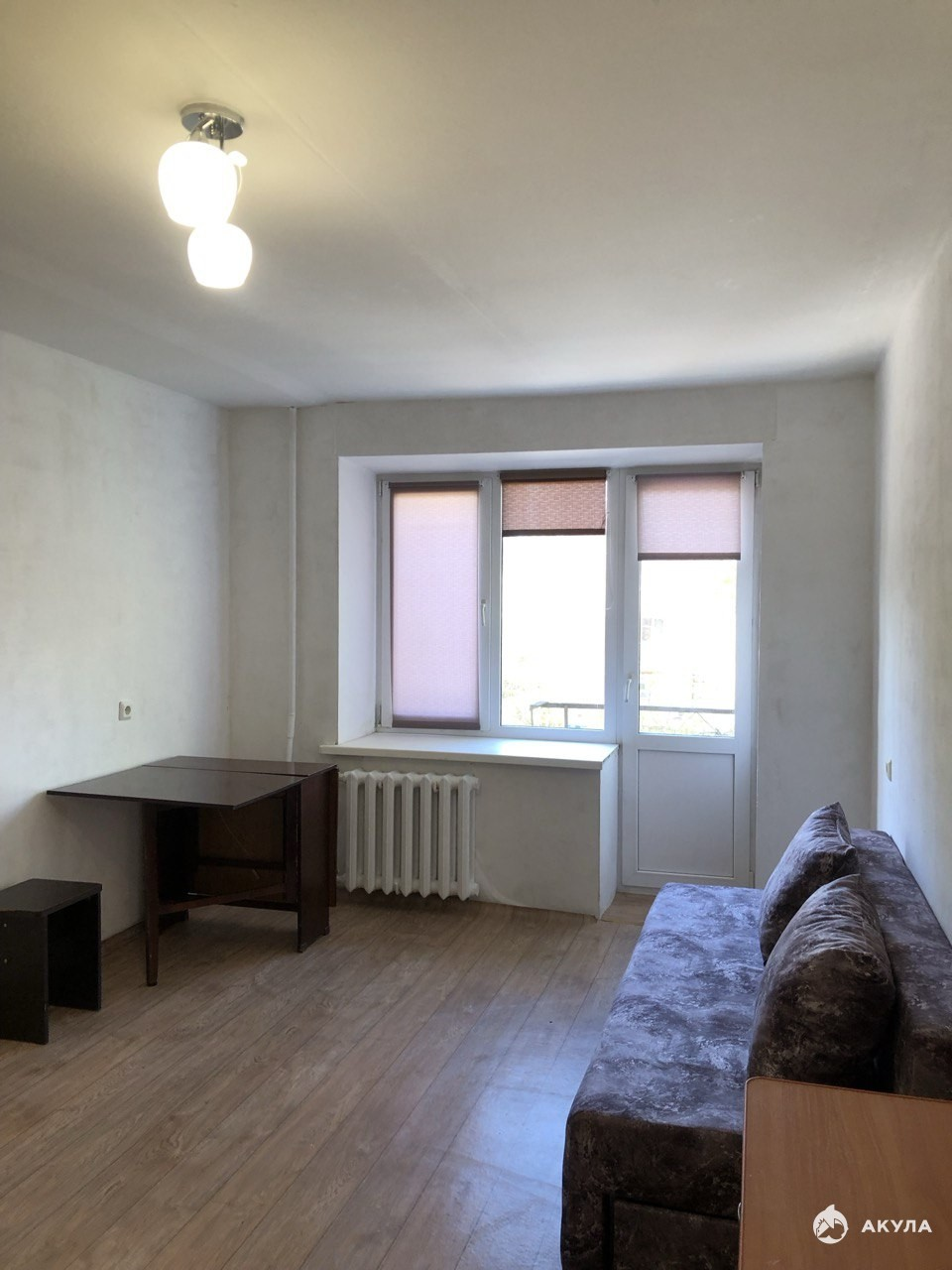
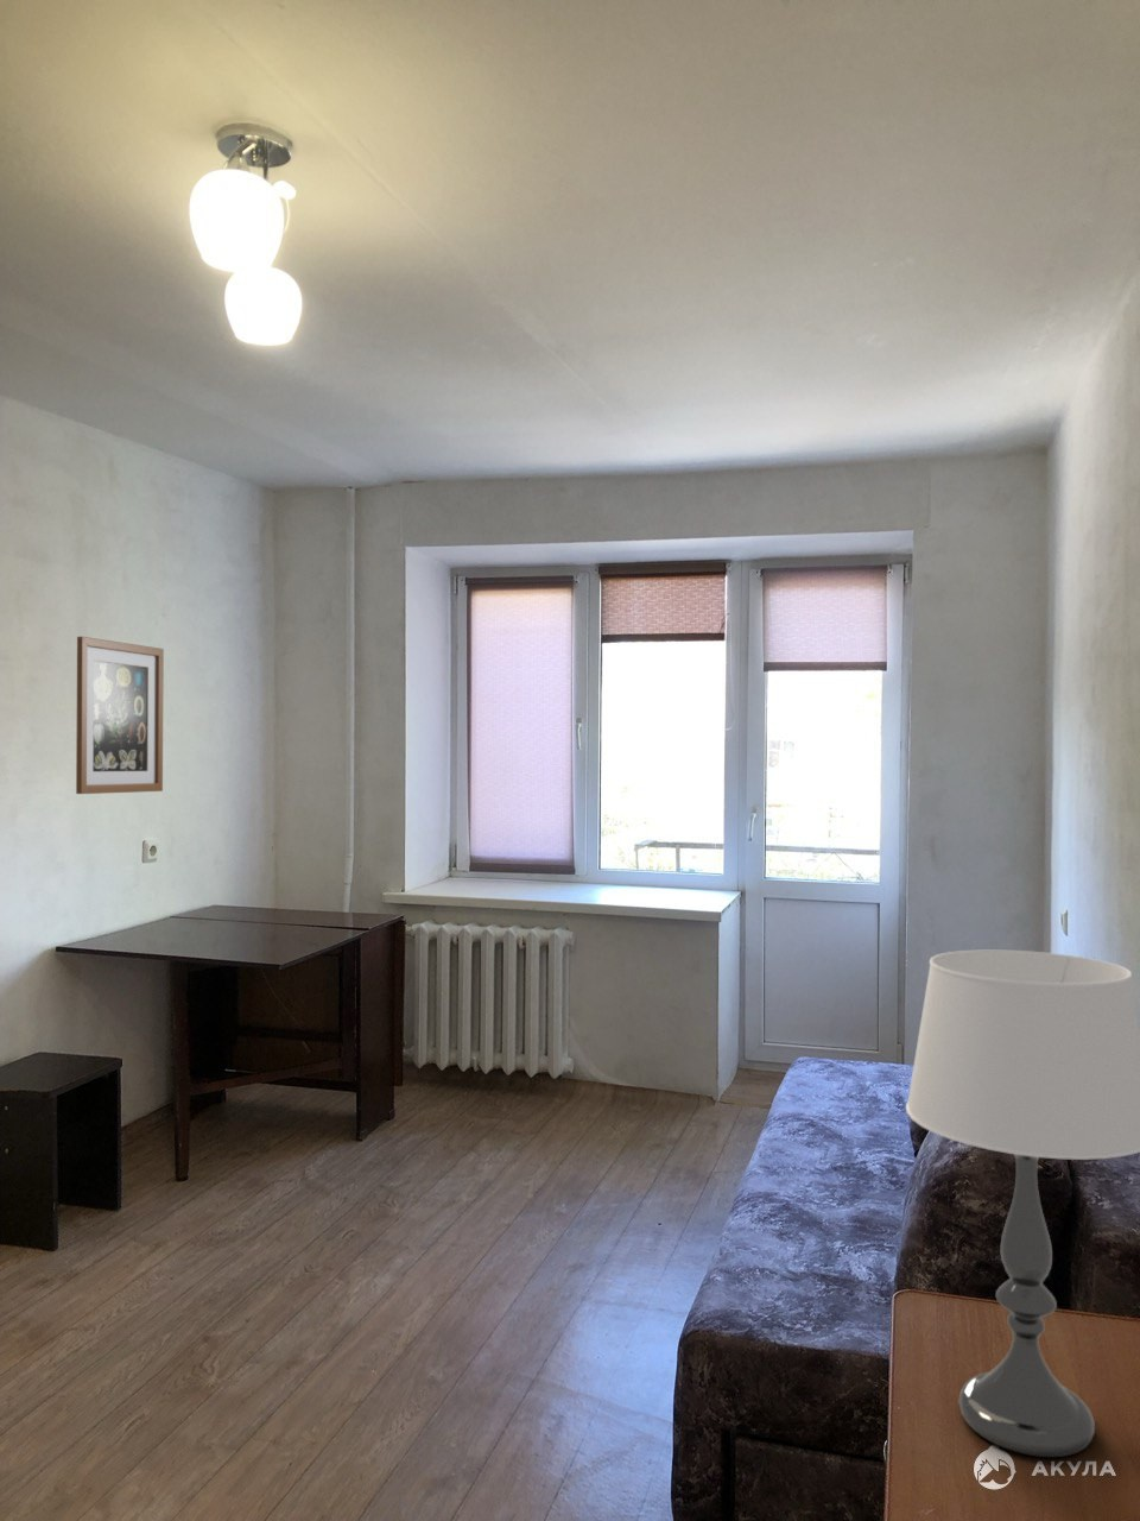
+ table lamp (1026, 1192)
+ wall art (121, 717)
